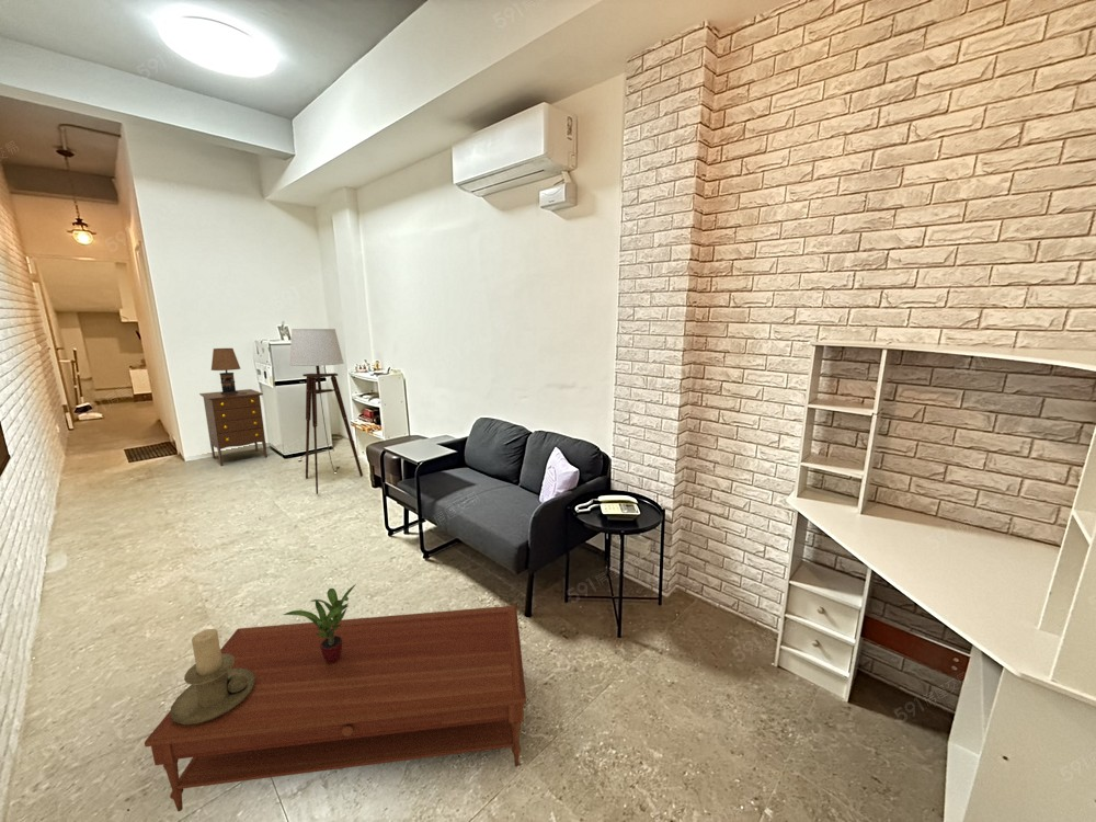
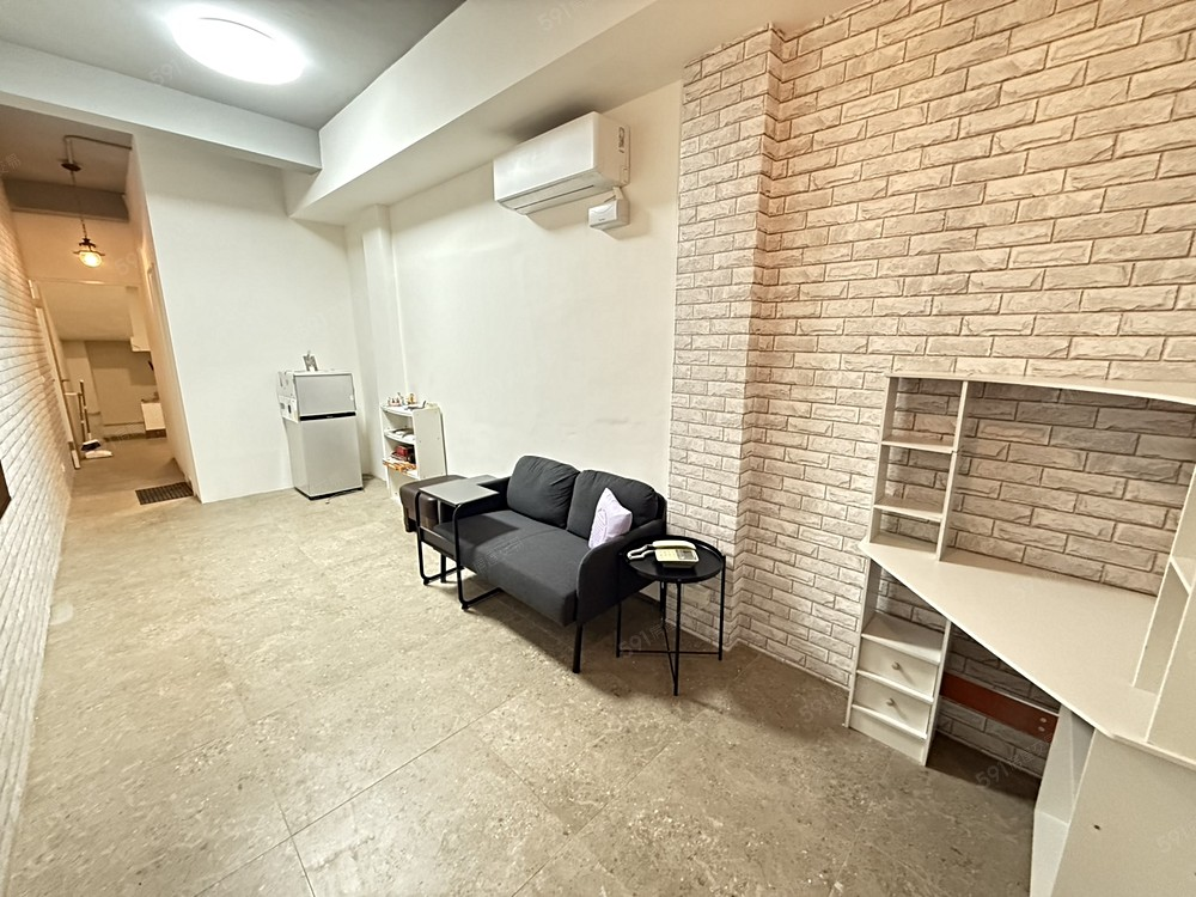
- coffee table (369, 694)
- potted plant (322, 629)
- dresser (236, 425)
- candle holder (209, 665)
- floor lamp (321, 406)
- table lamp (226, 370)
